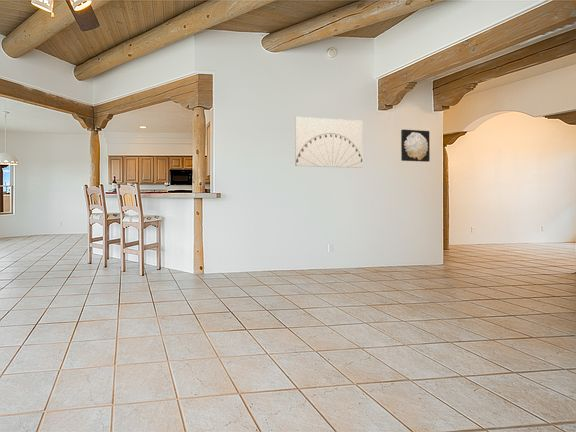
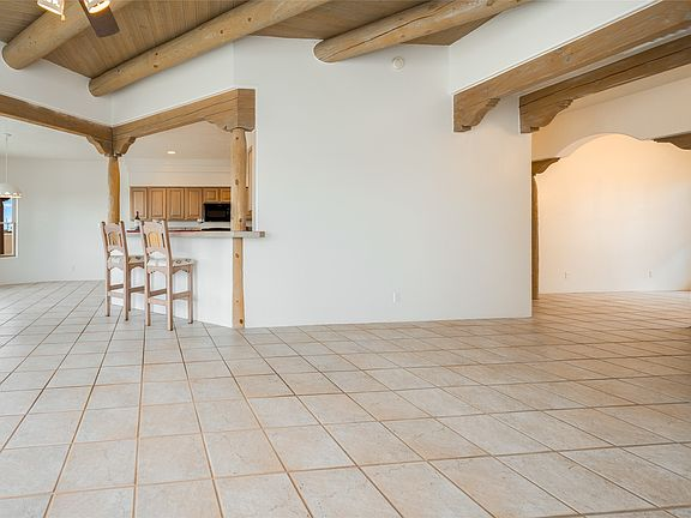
- wall art (415, 145)
- wall art (329, 142)
